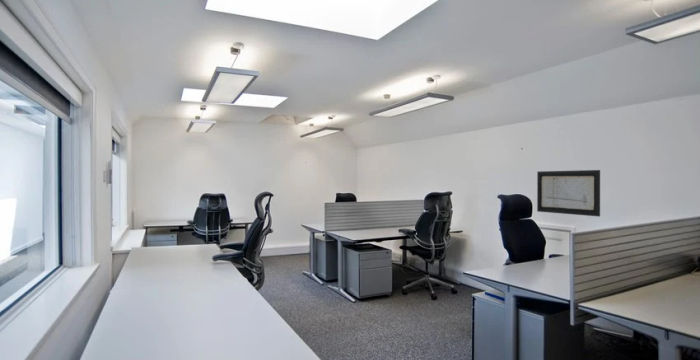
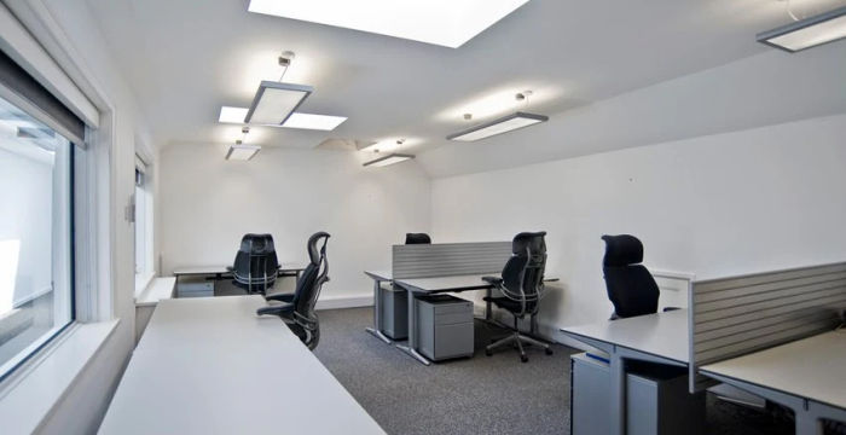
- wall art (566, 192)
